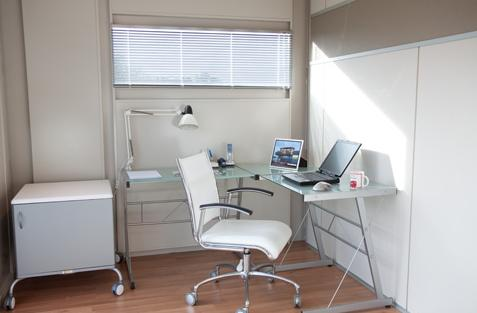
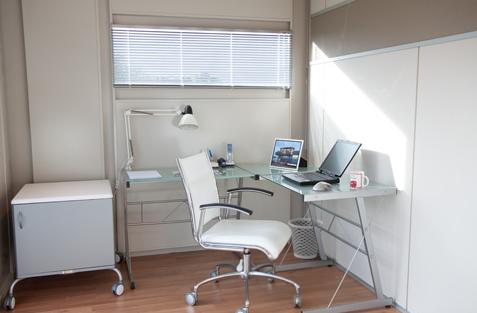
+ wastebasket (305, 238)
